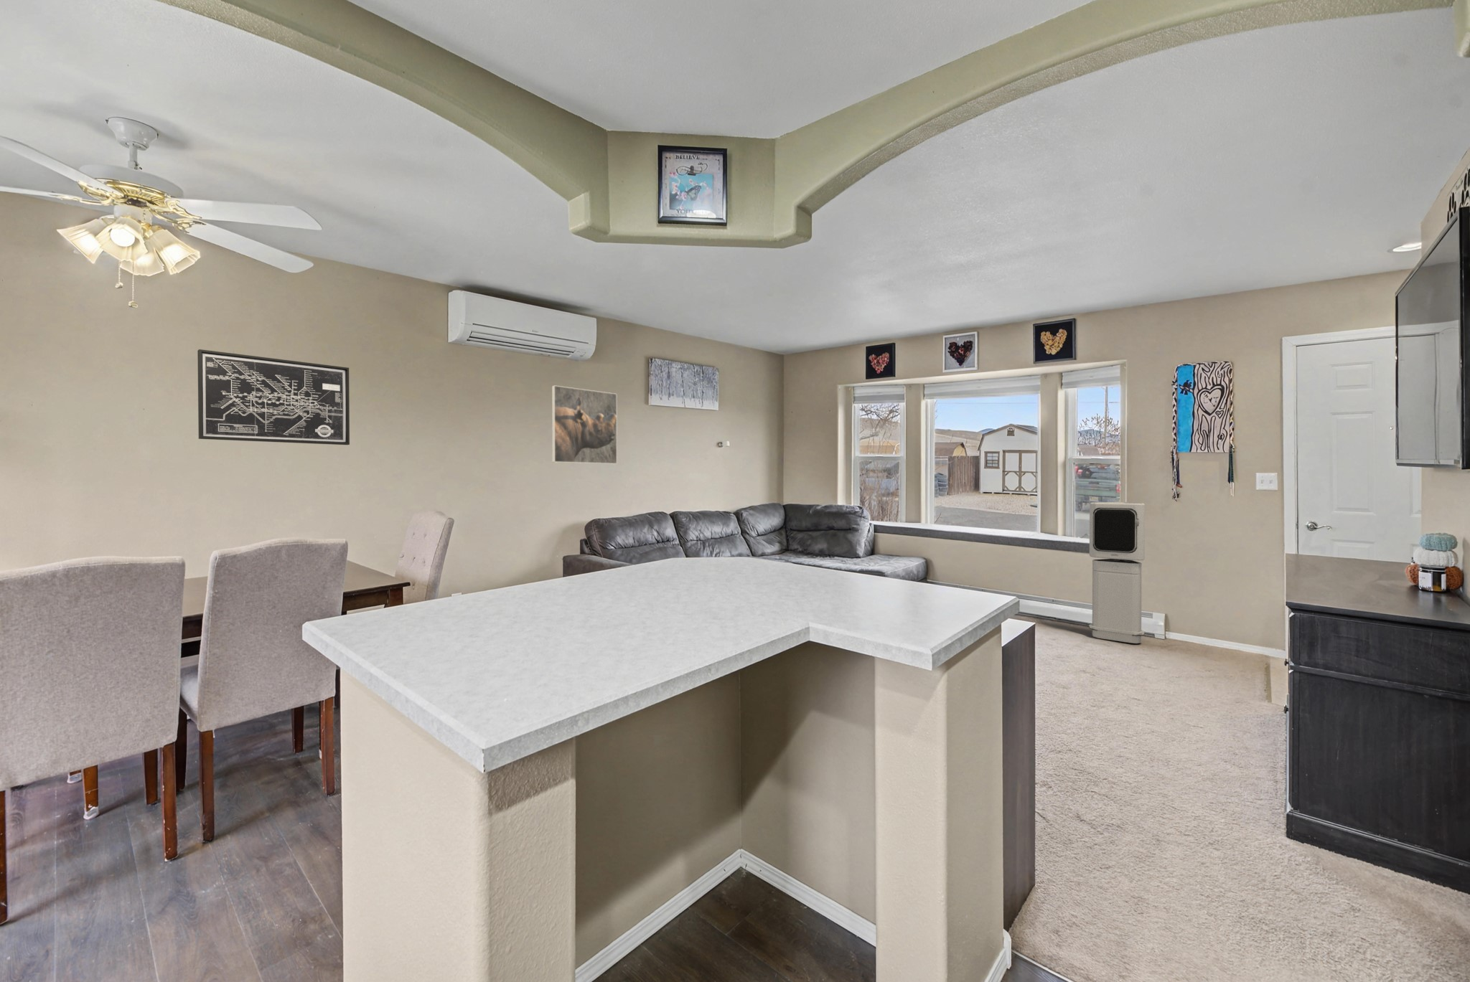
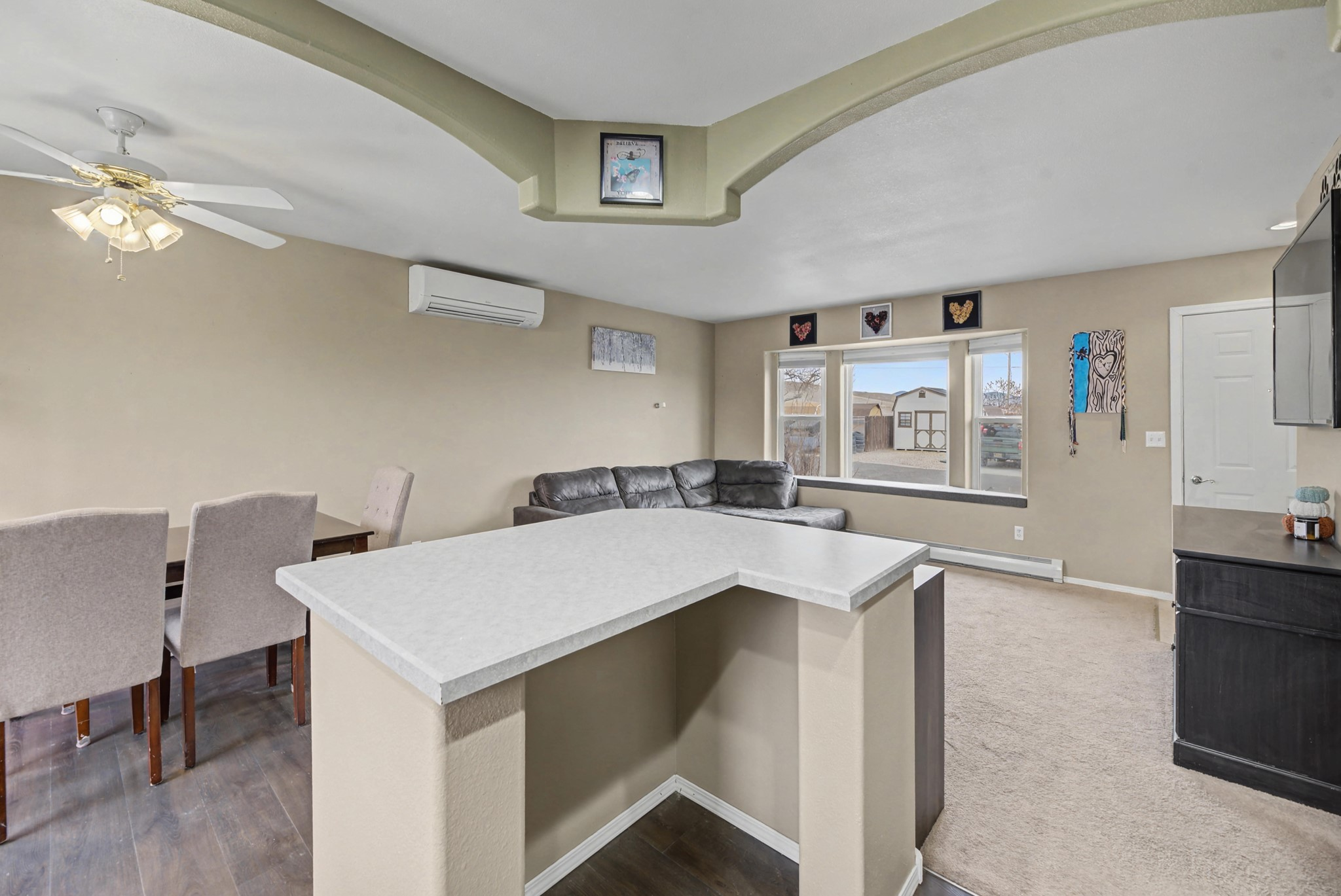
- wall art (278, 400)
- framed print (585, 426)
- air purifier (1119, 570)
